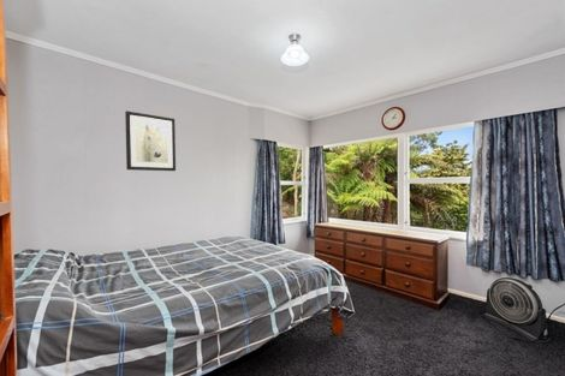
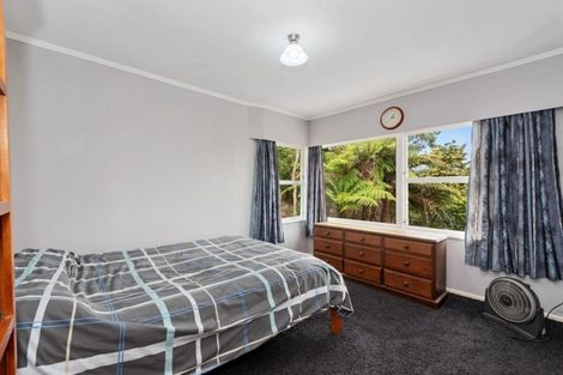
- wall art (151, 143)
